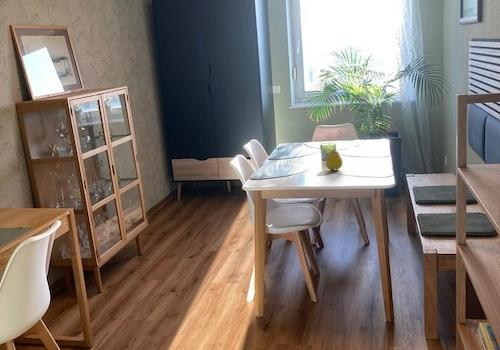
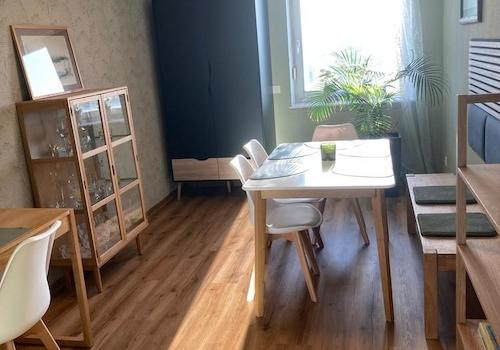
- fruit (333, 159)
